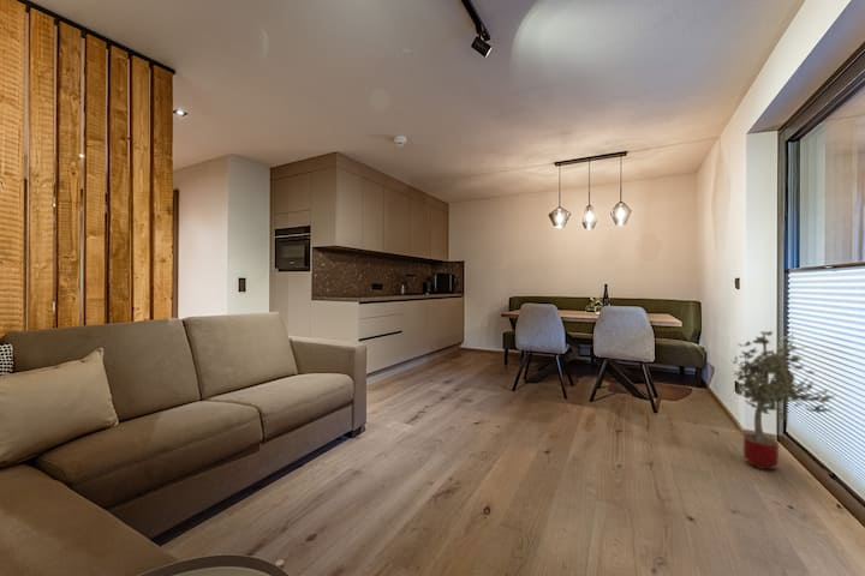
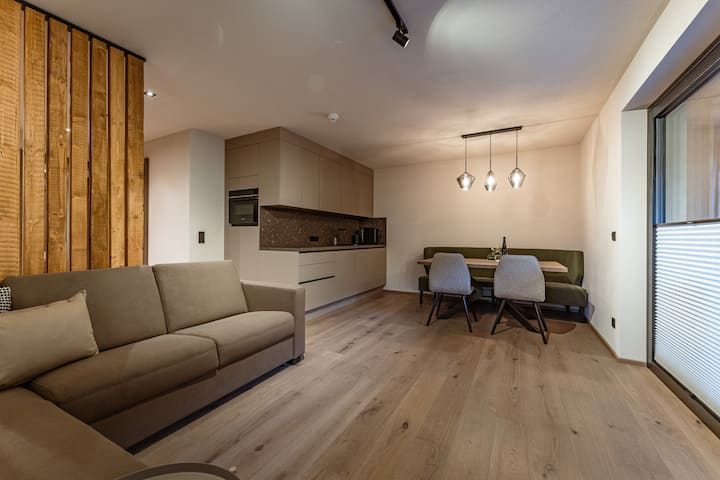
- potted tree (771, 398)
